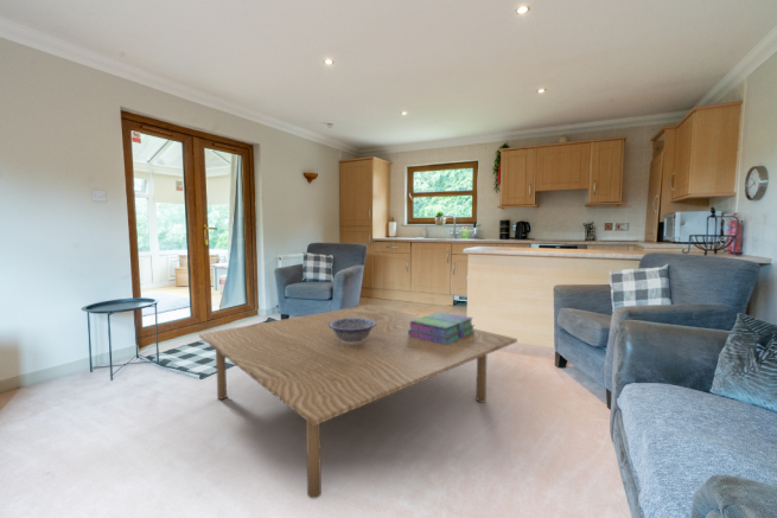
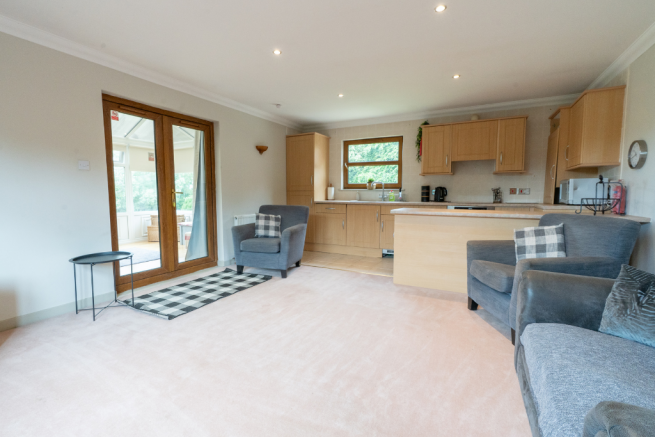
- coffee table (355, 367)
- decorative bowl (352, 332)
- stack of books (441, 326)
